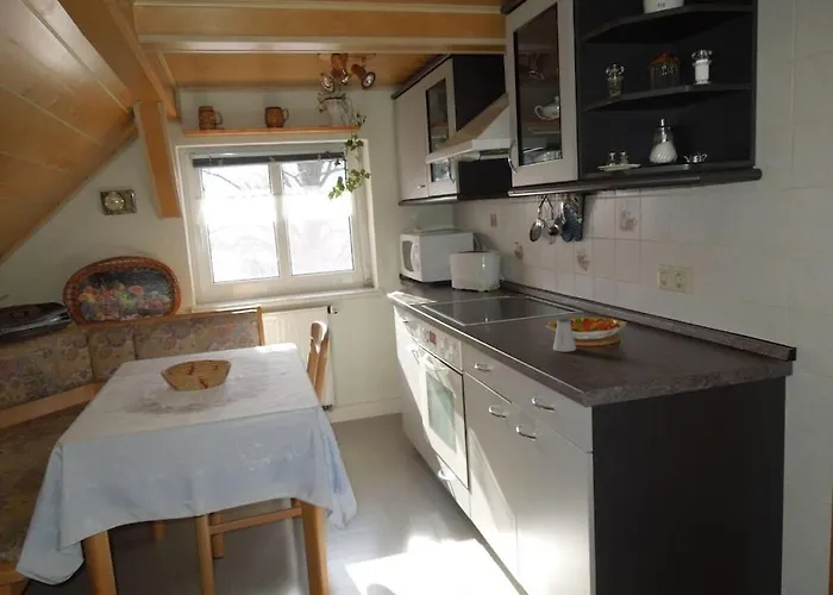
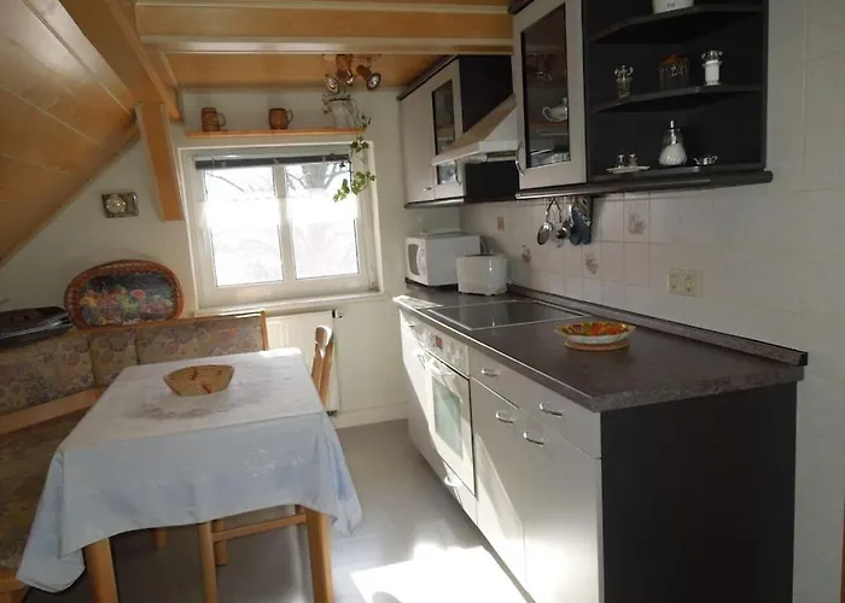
- saltshaker (564, 333)
